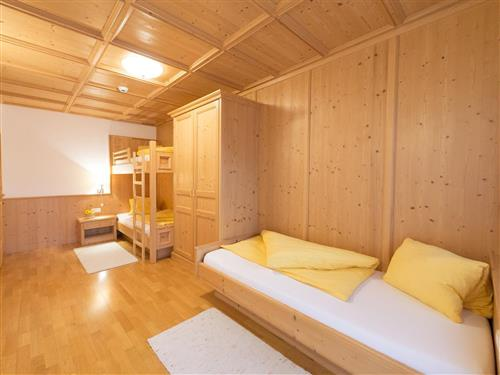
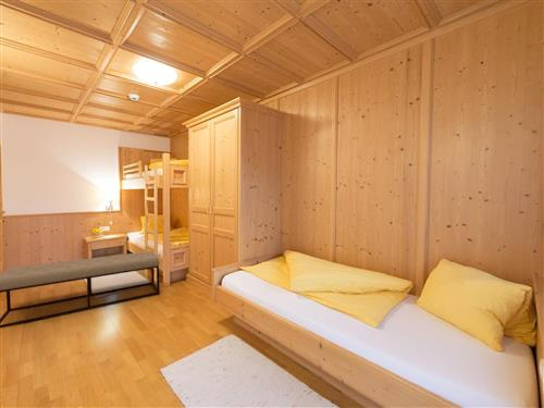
+ bench (88, 282)
